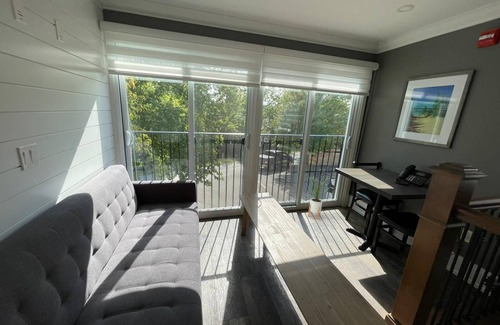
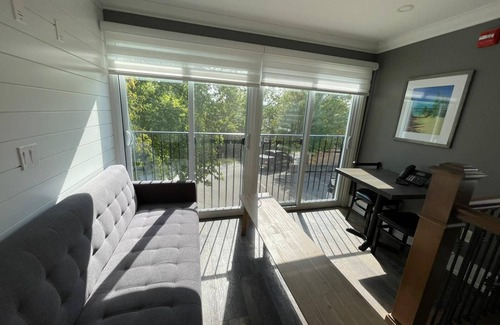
- house plant (317, 194)
